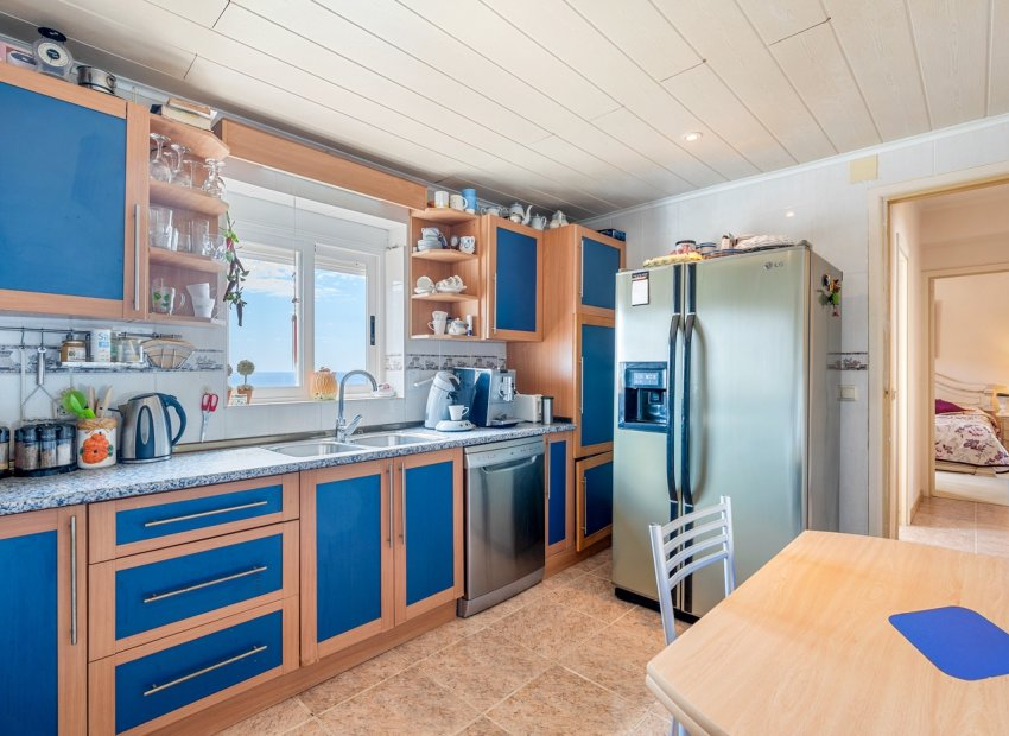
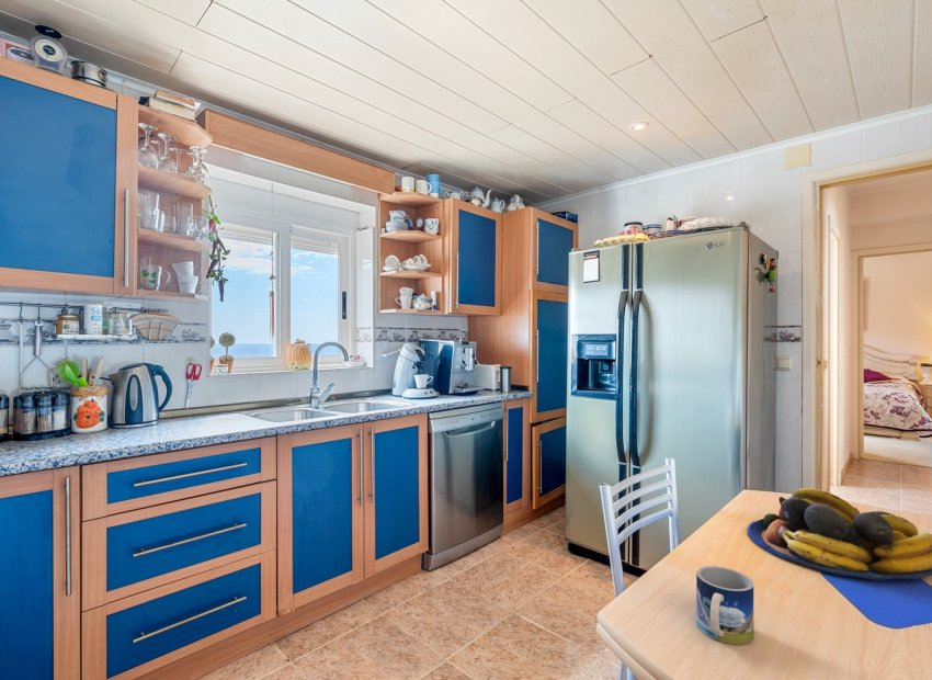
+ mug (721, 608)
+ fruit bowl (832, 519)
